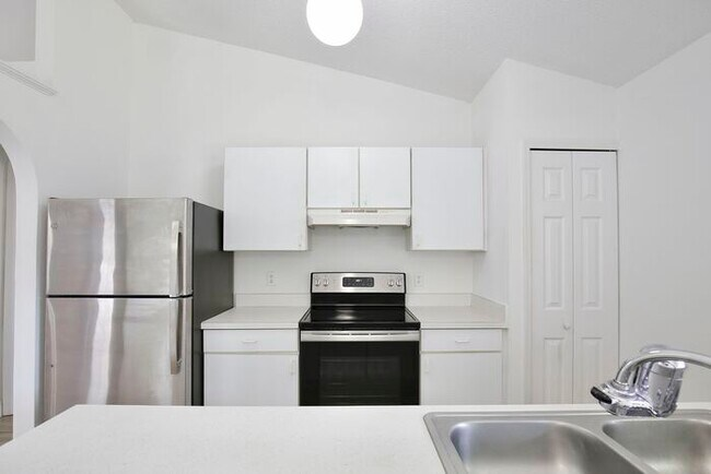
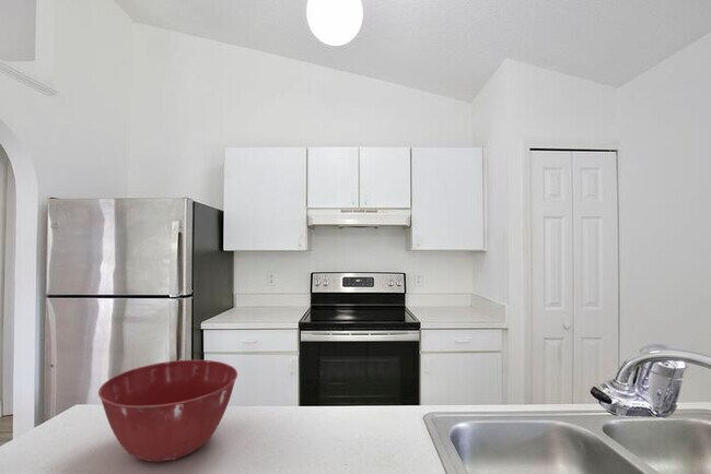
+ mixing bowl (172, 411)
